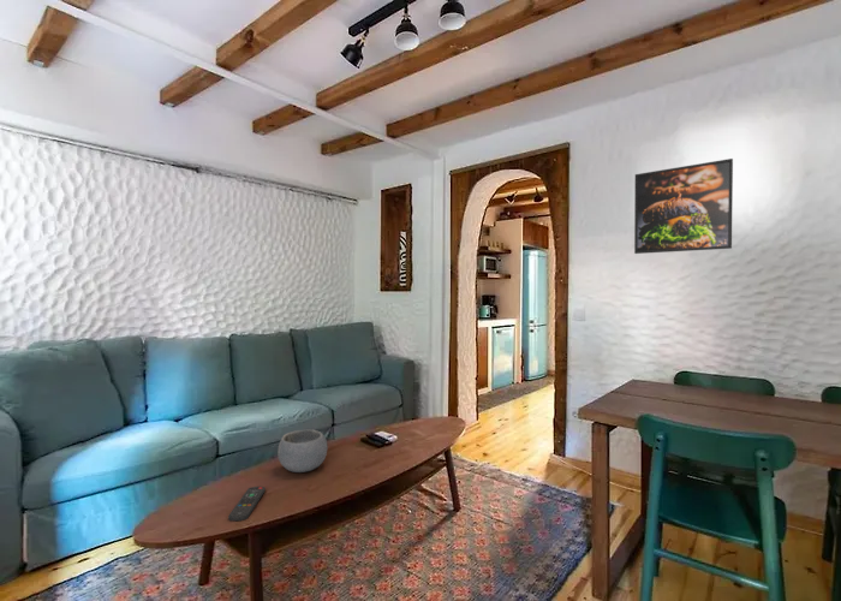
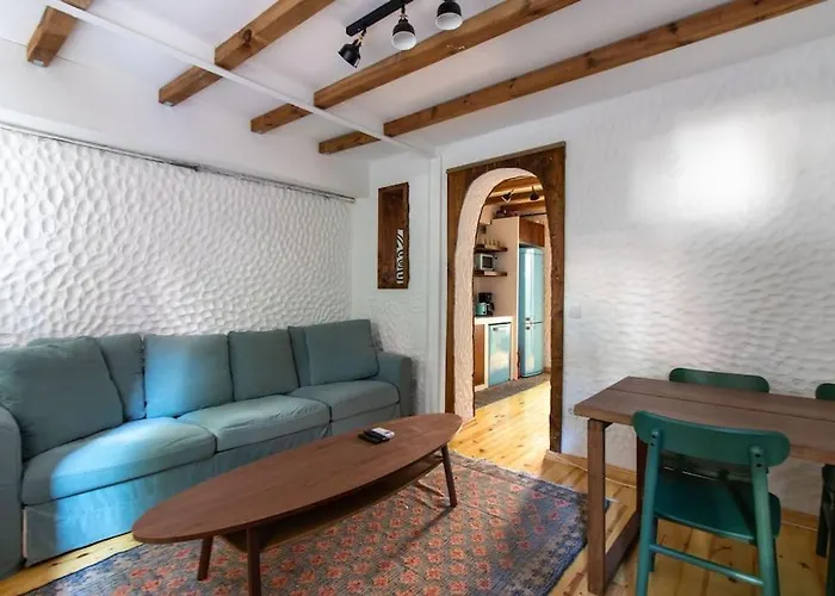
- bowl (303, 451)
- remote control (247, 501)
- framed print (680, 209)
